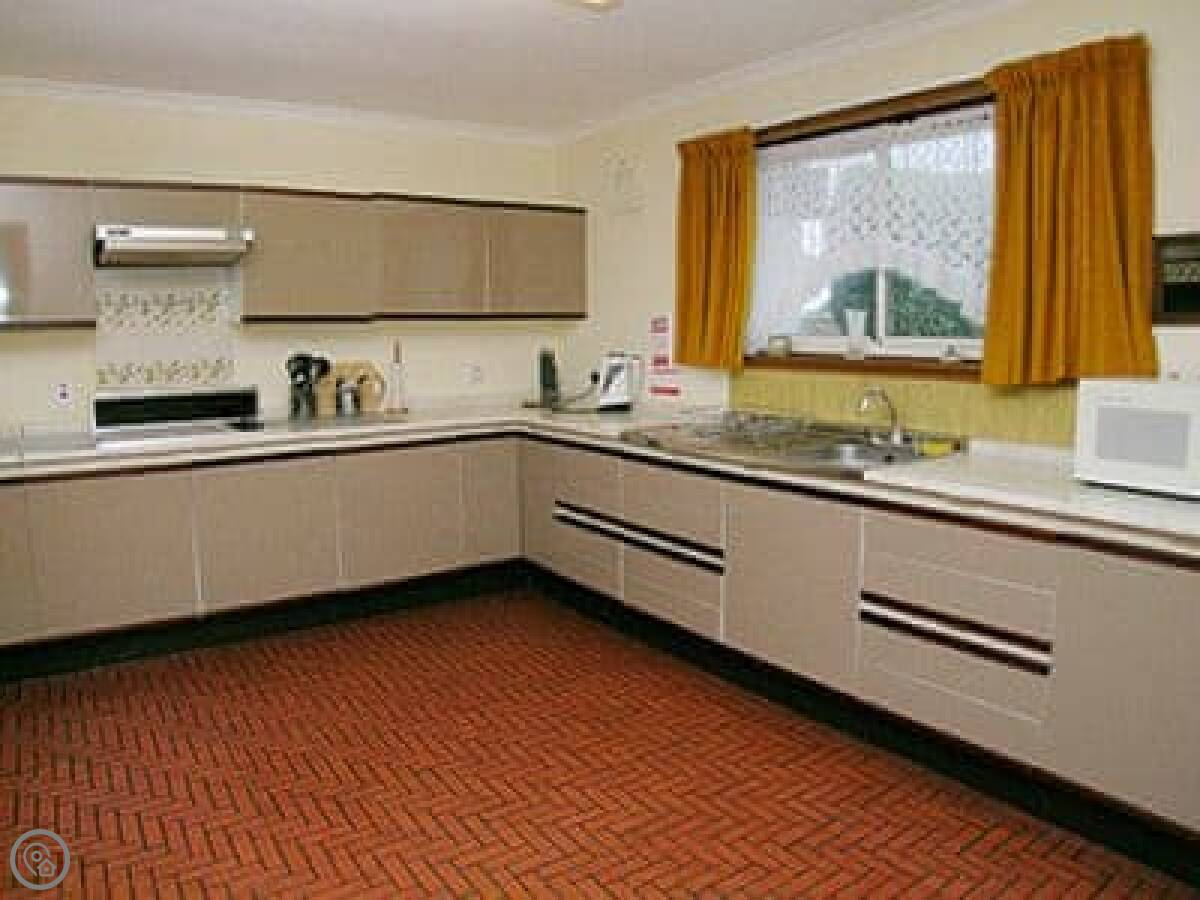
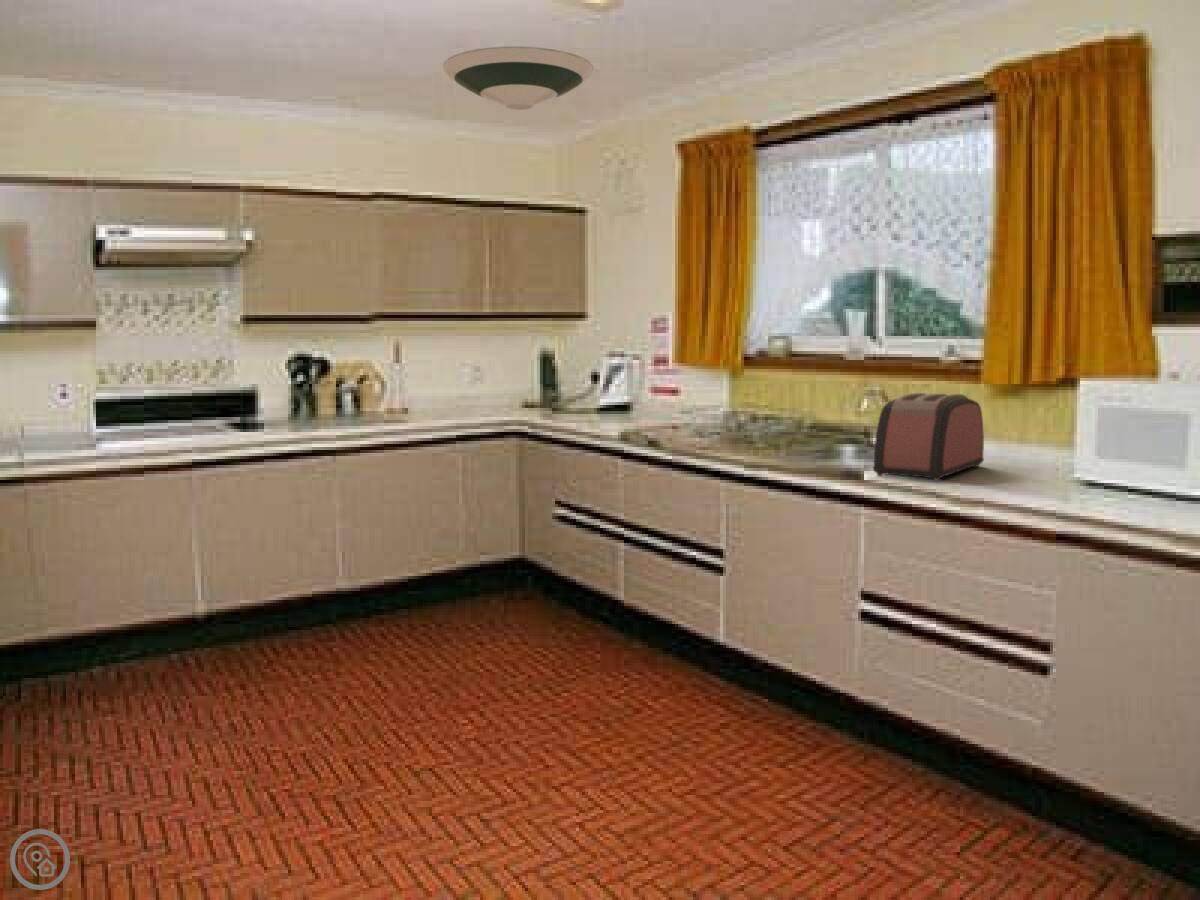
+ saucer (518, 88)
+ toaster (932, 432)
